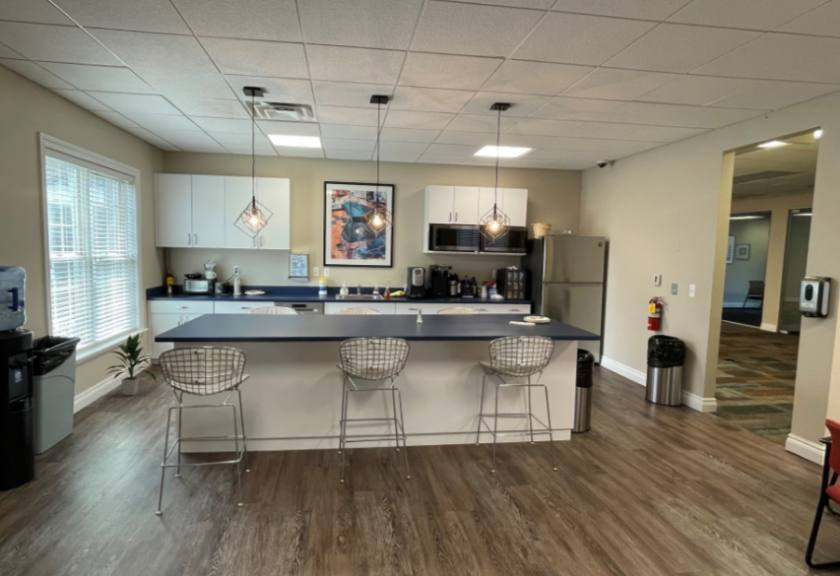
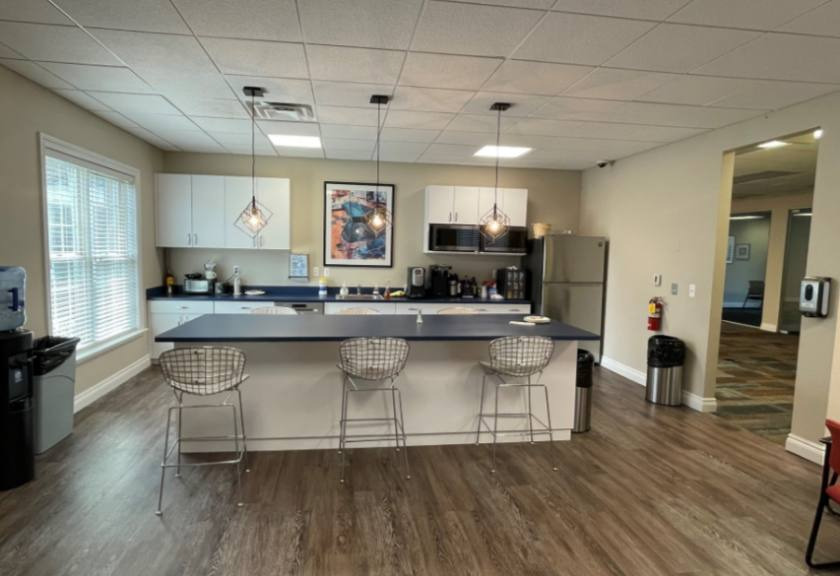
- indoor plant (132, 364)
